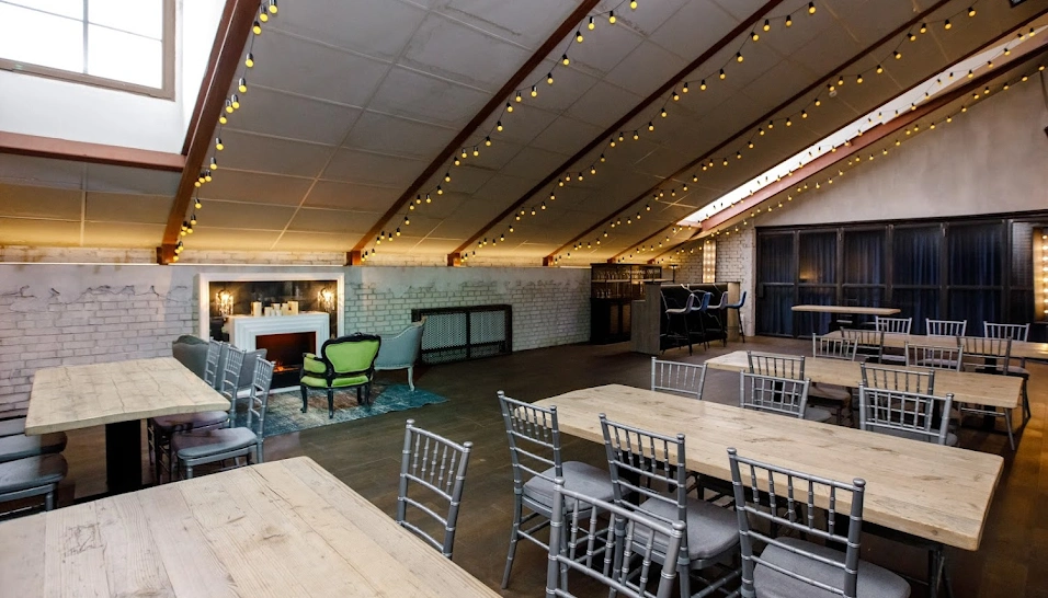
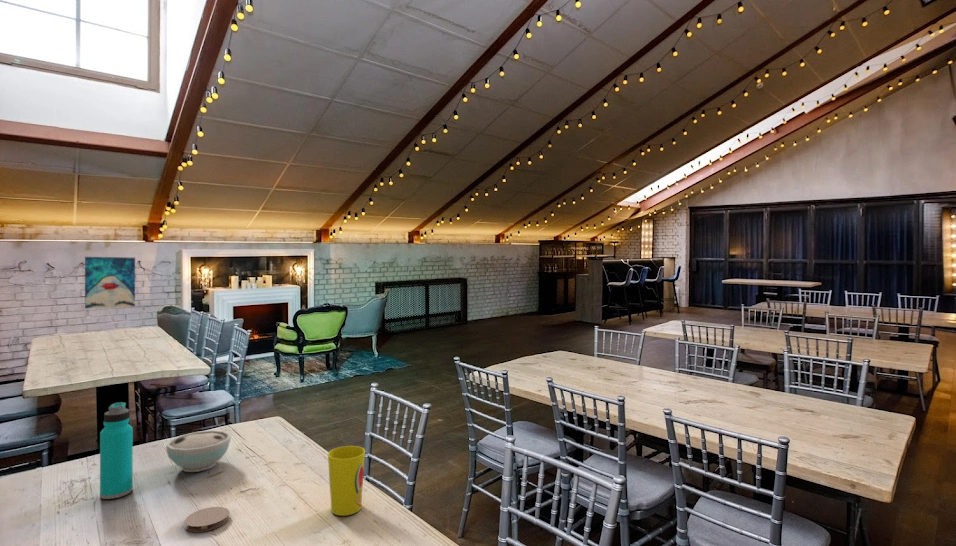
+ wall art (110, 282)
+ bowl (199, 450)
+ cup (346, 480)
+ coaster (207, 518)
+ water bottle (116, 449)
